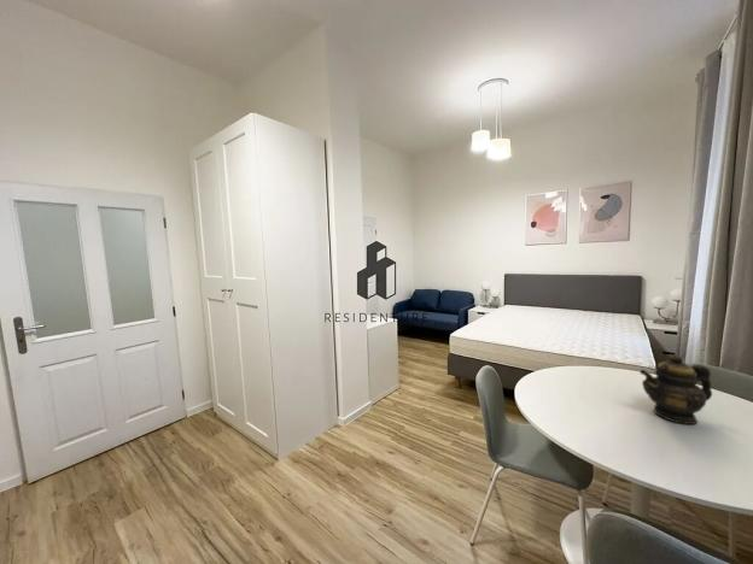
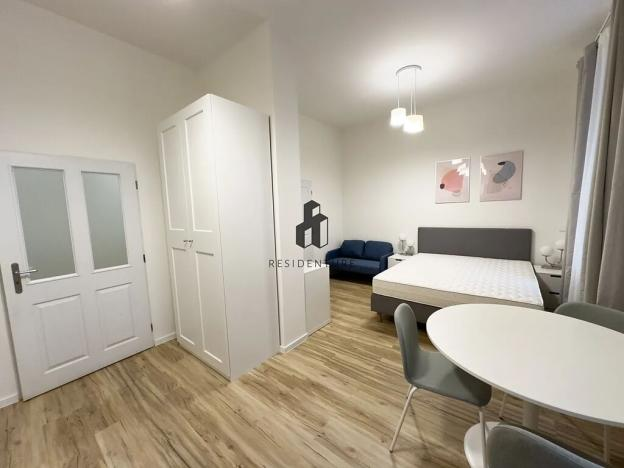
- teapot (676, 384)
